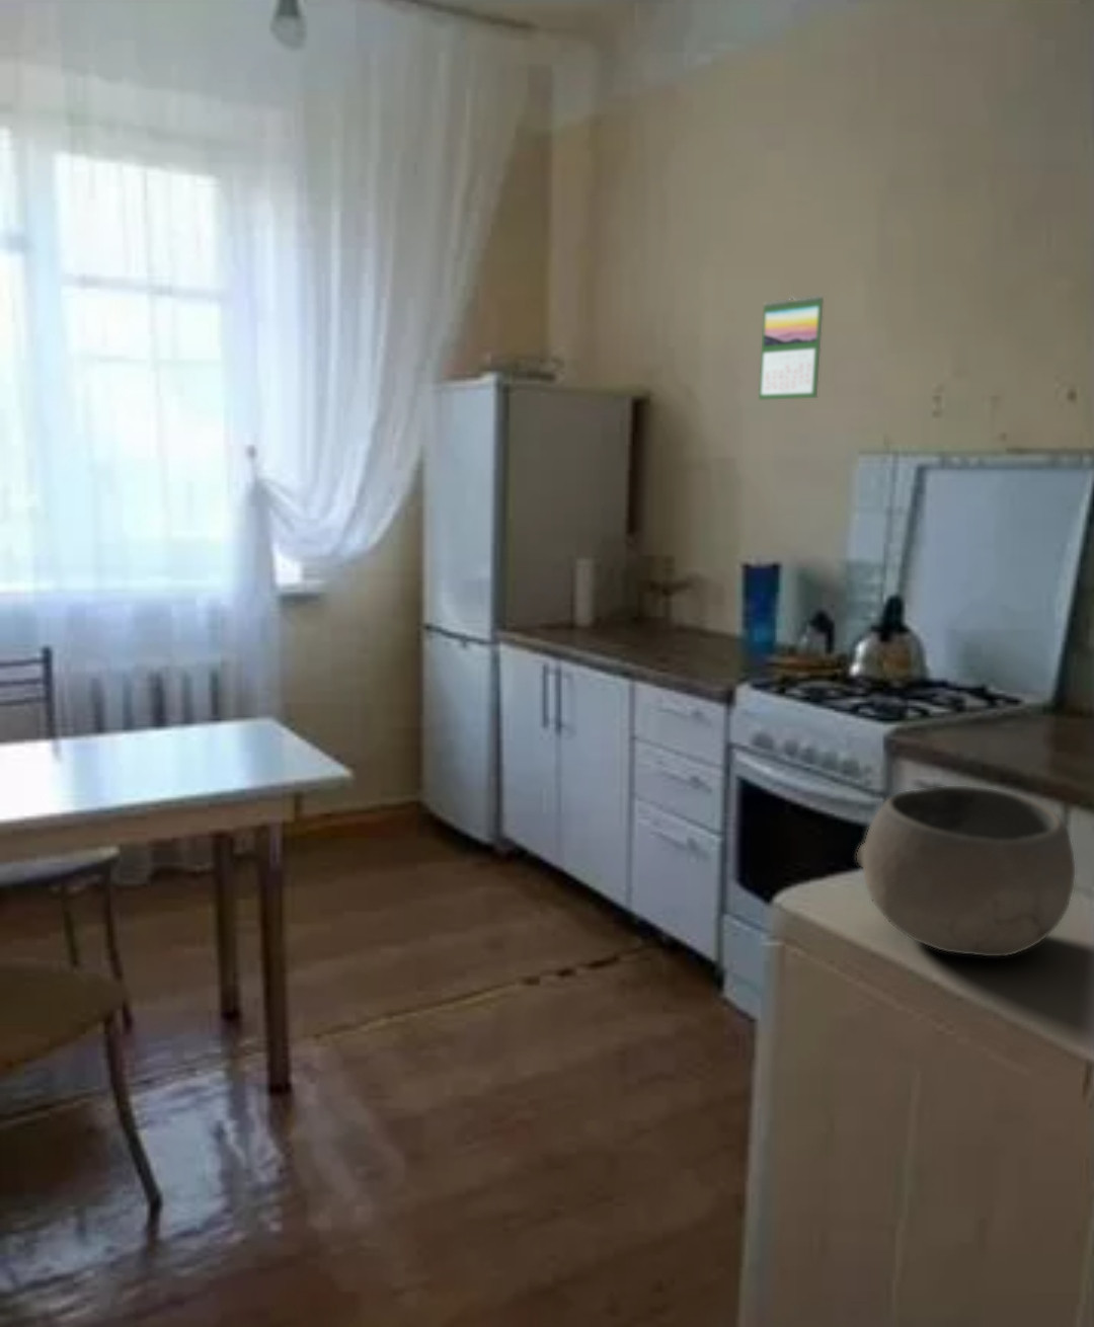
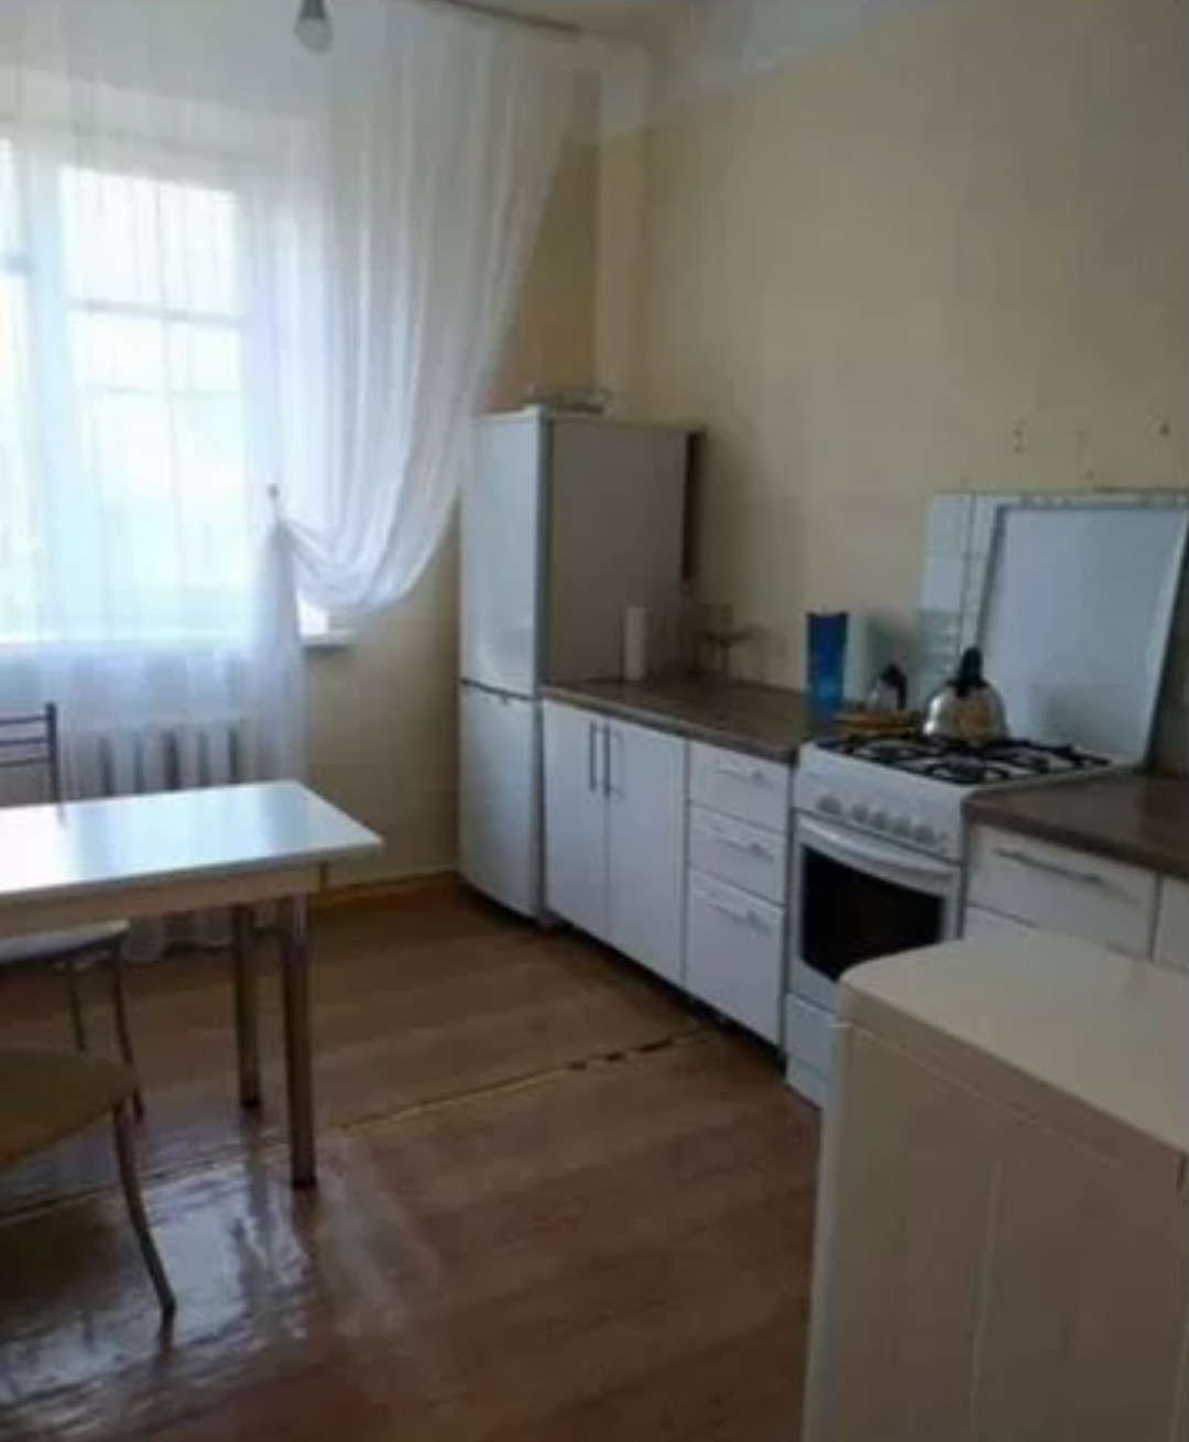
- calendar (789, 347)
- bowl (962, 871)
